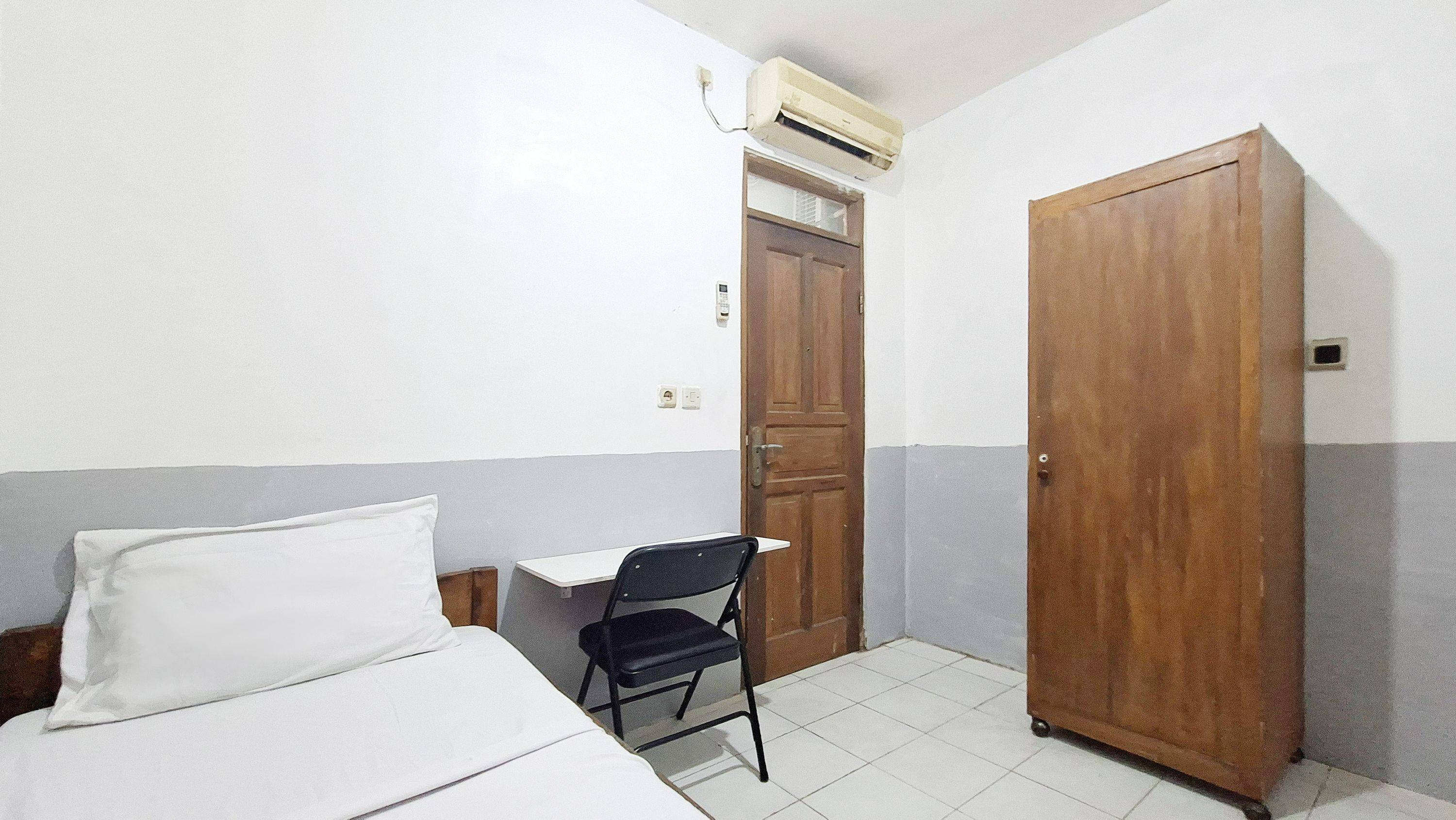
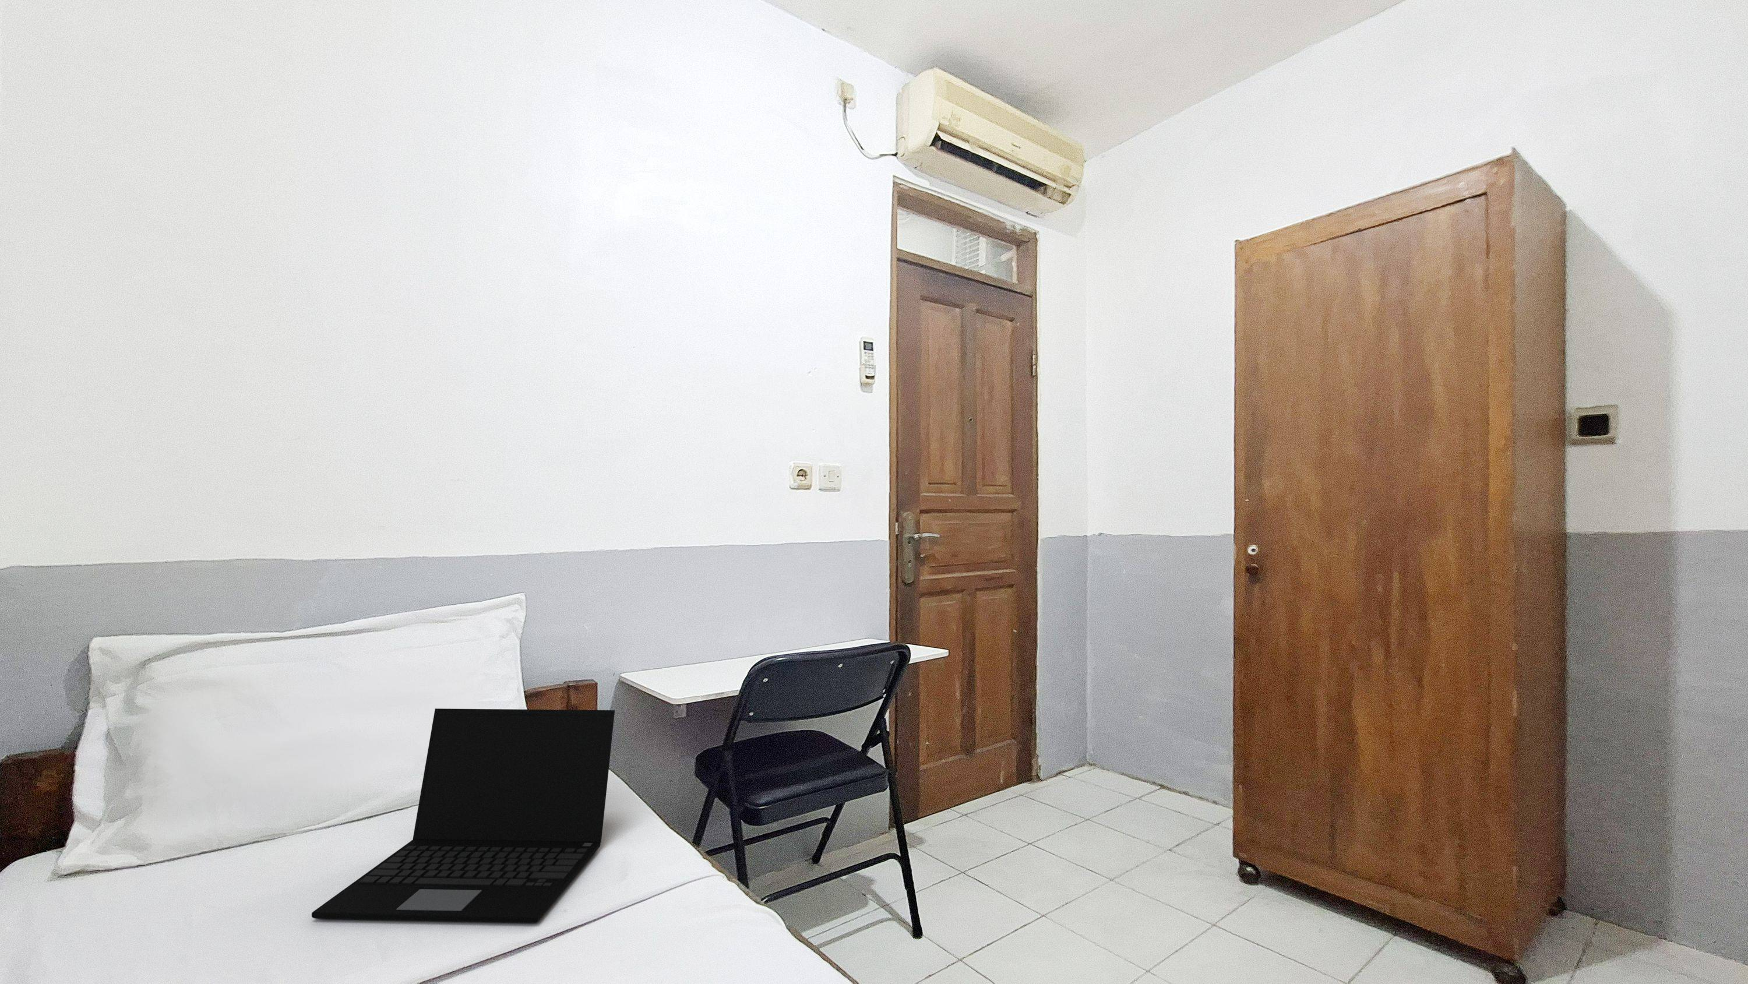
+ laptop (481, 803)
